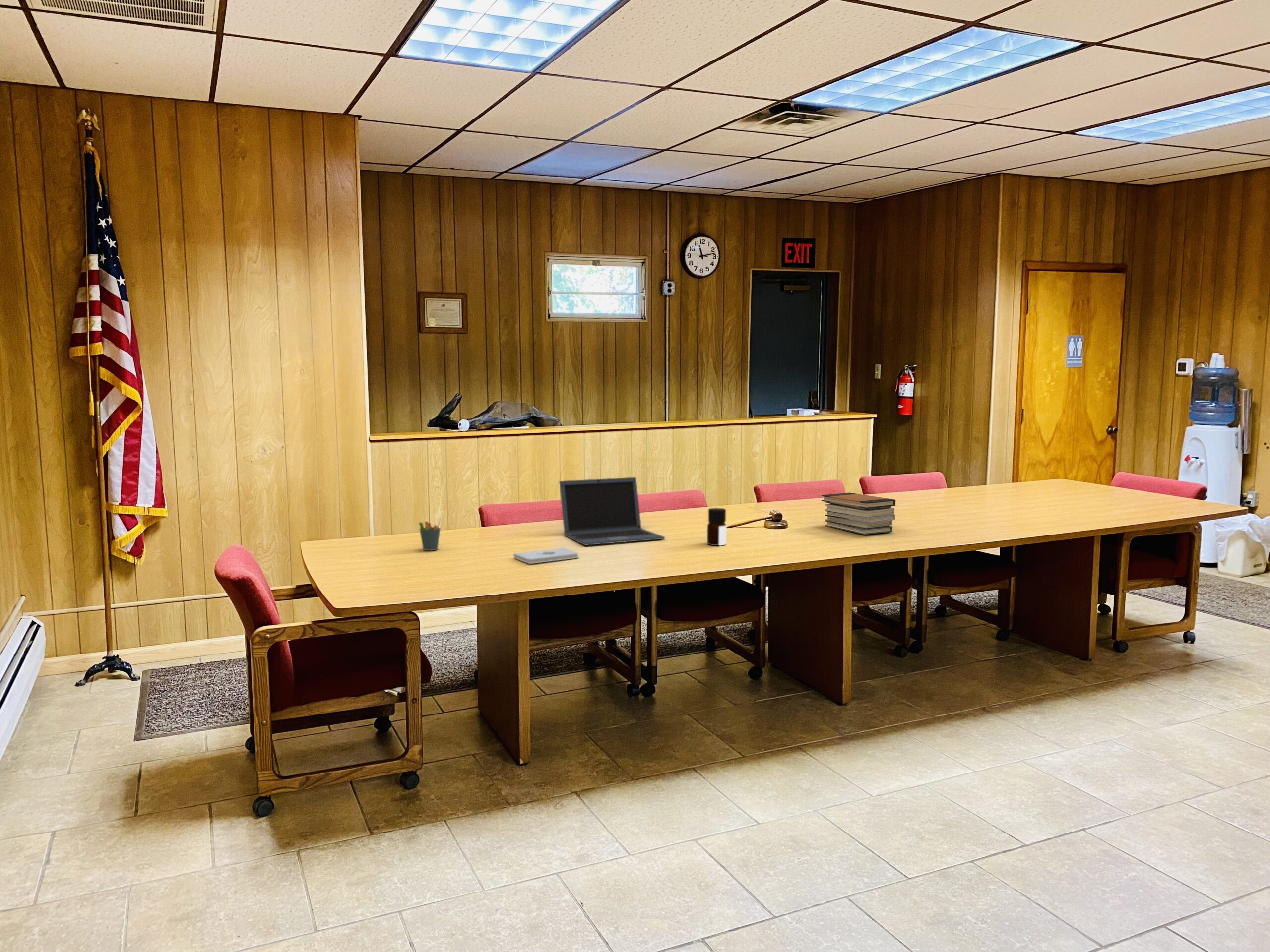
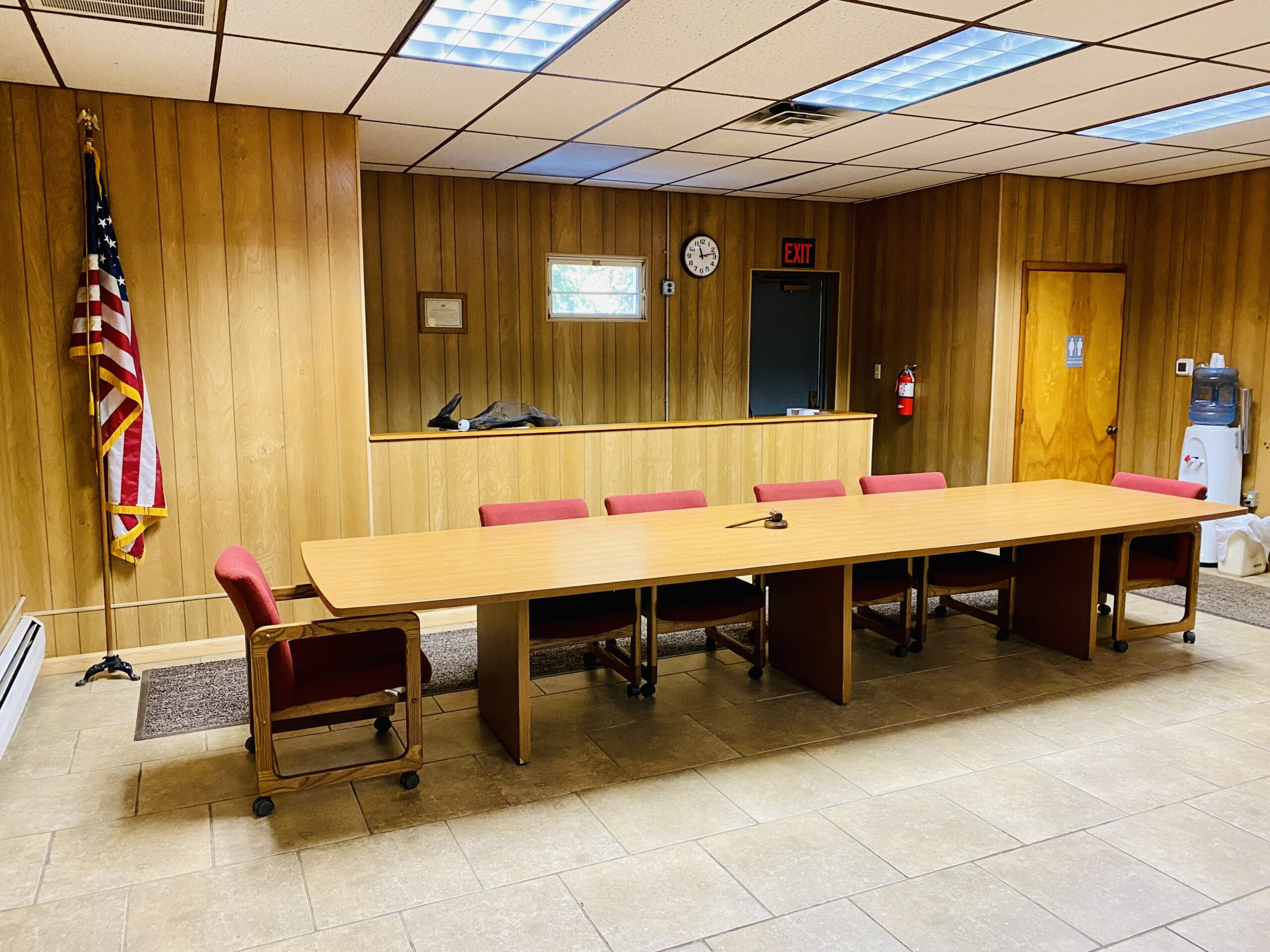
- notepad (547, 555)
- bottle (716, 526)
- pen holder (430, 533)
- book stack (858, 513)
- laptop (611, 509)
